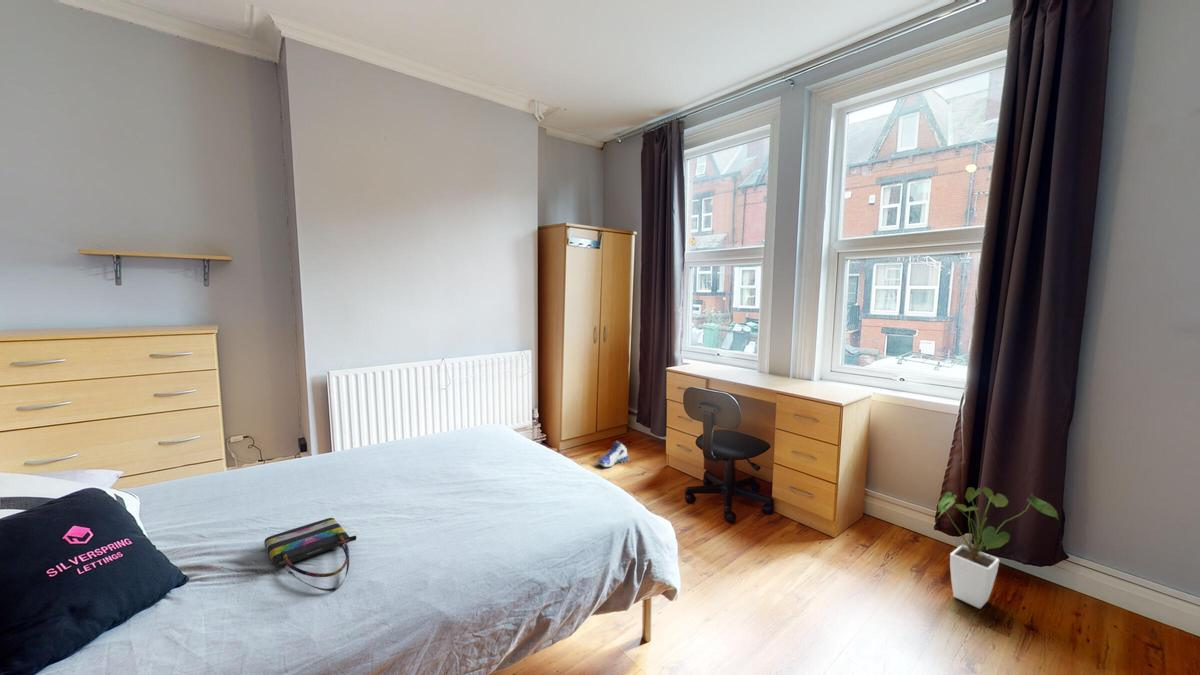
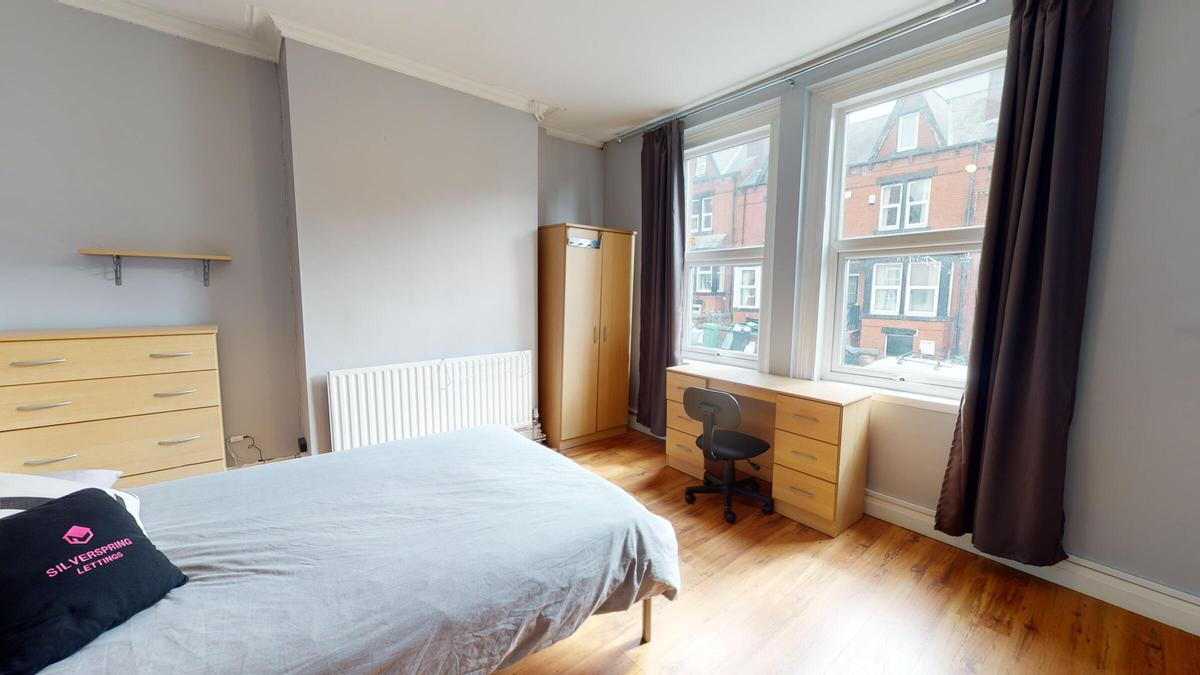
- house plant (987, 548)
- tote bag (317, 551)
- sneaker (613, 452)
